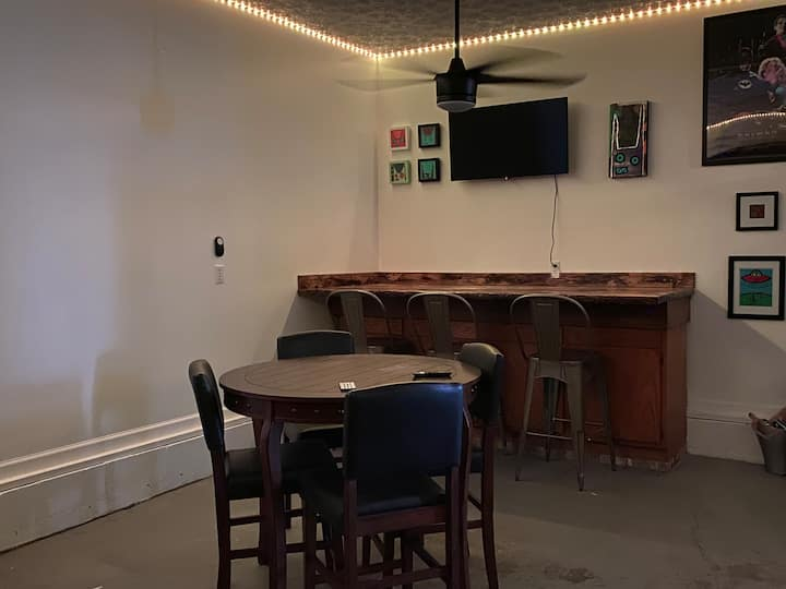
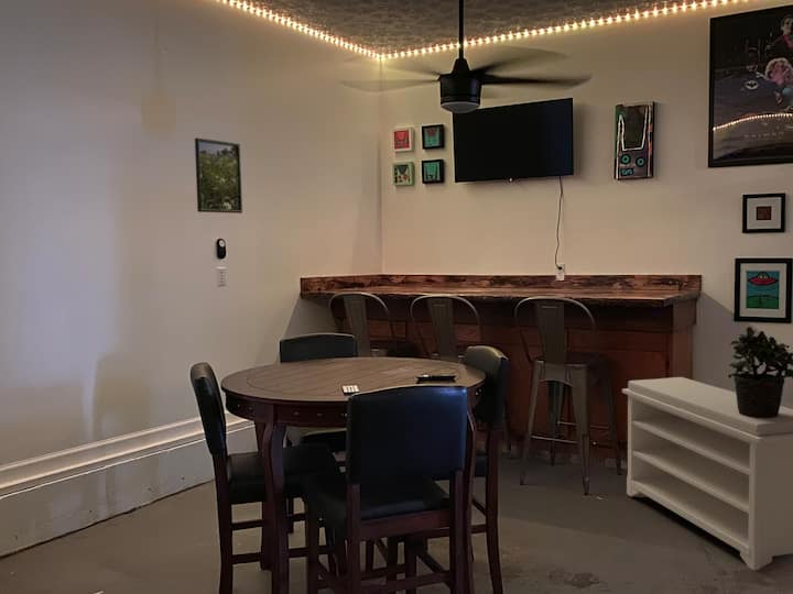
+ potted plant (756, 370)
+ bench (714, 461)
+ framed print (219, 176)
